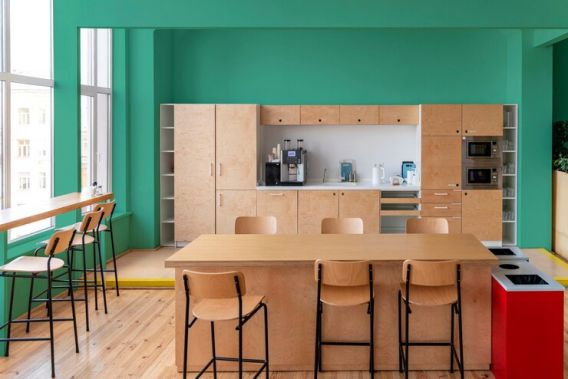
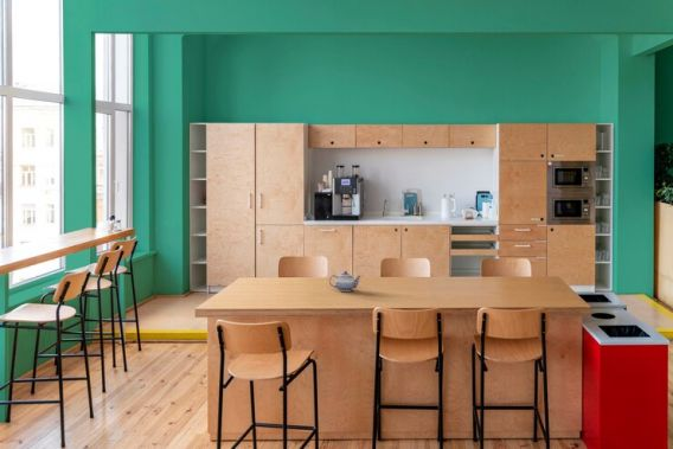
+ teapot (345, 281)
